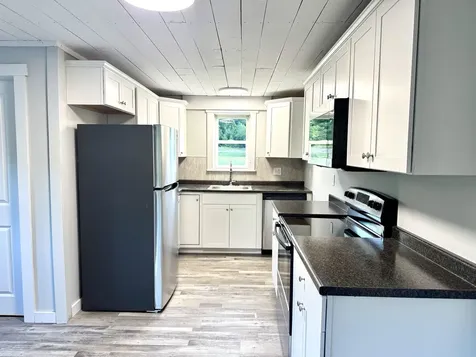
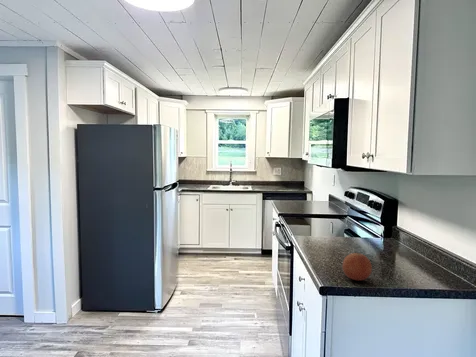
+ fruit (357, 266)
